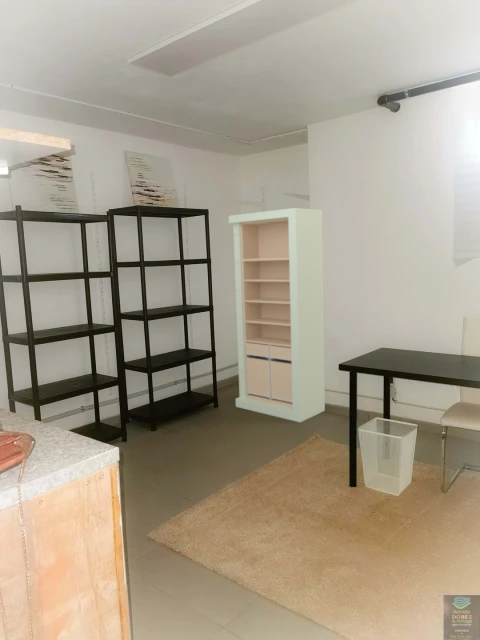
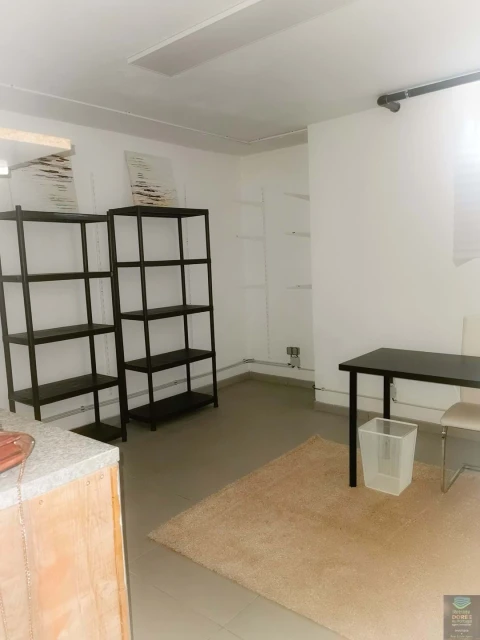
- storage cabinet (276, 313)
